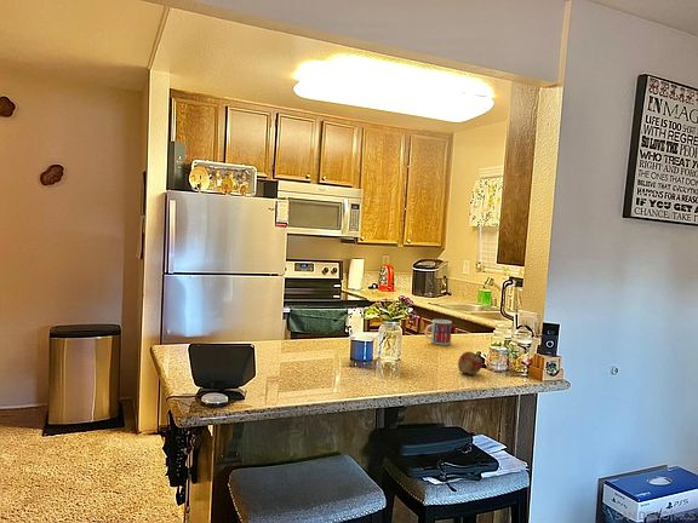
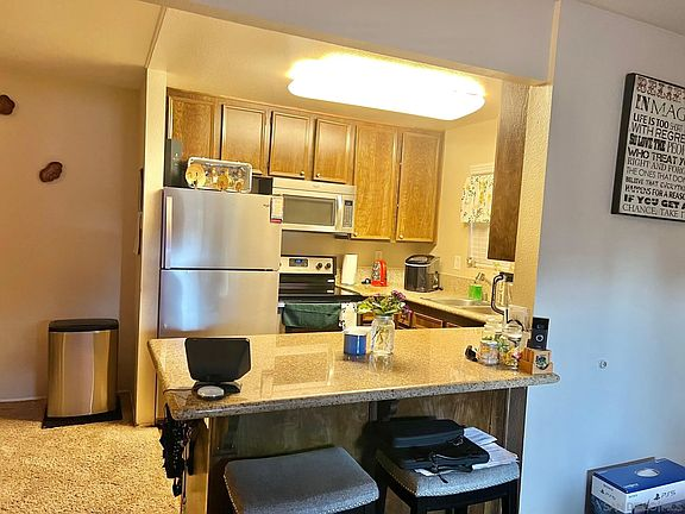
- fruit (470, 363)
- mug (439, 332)
